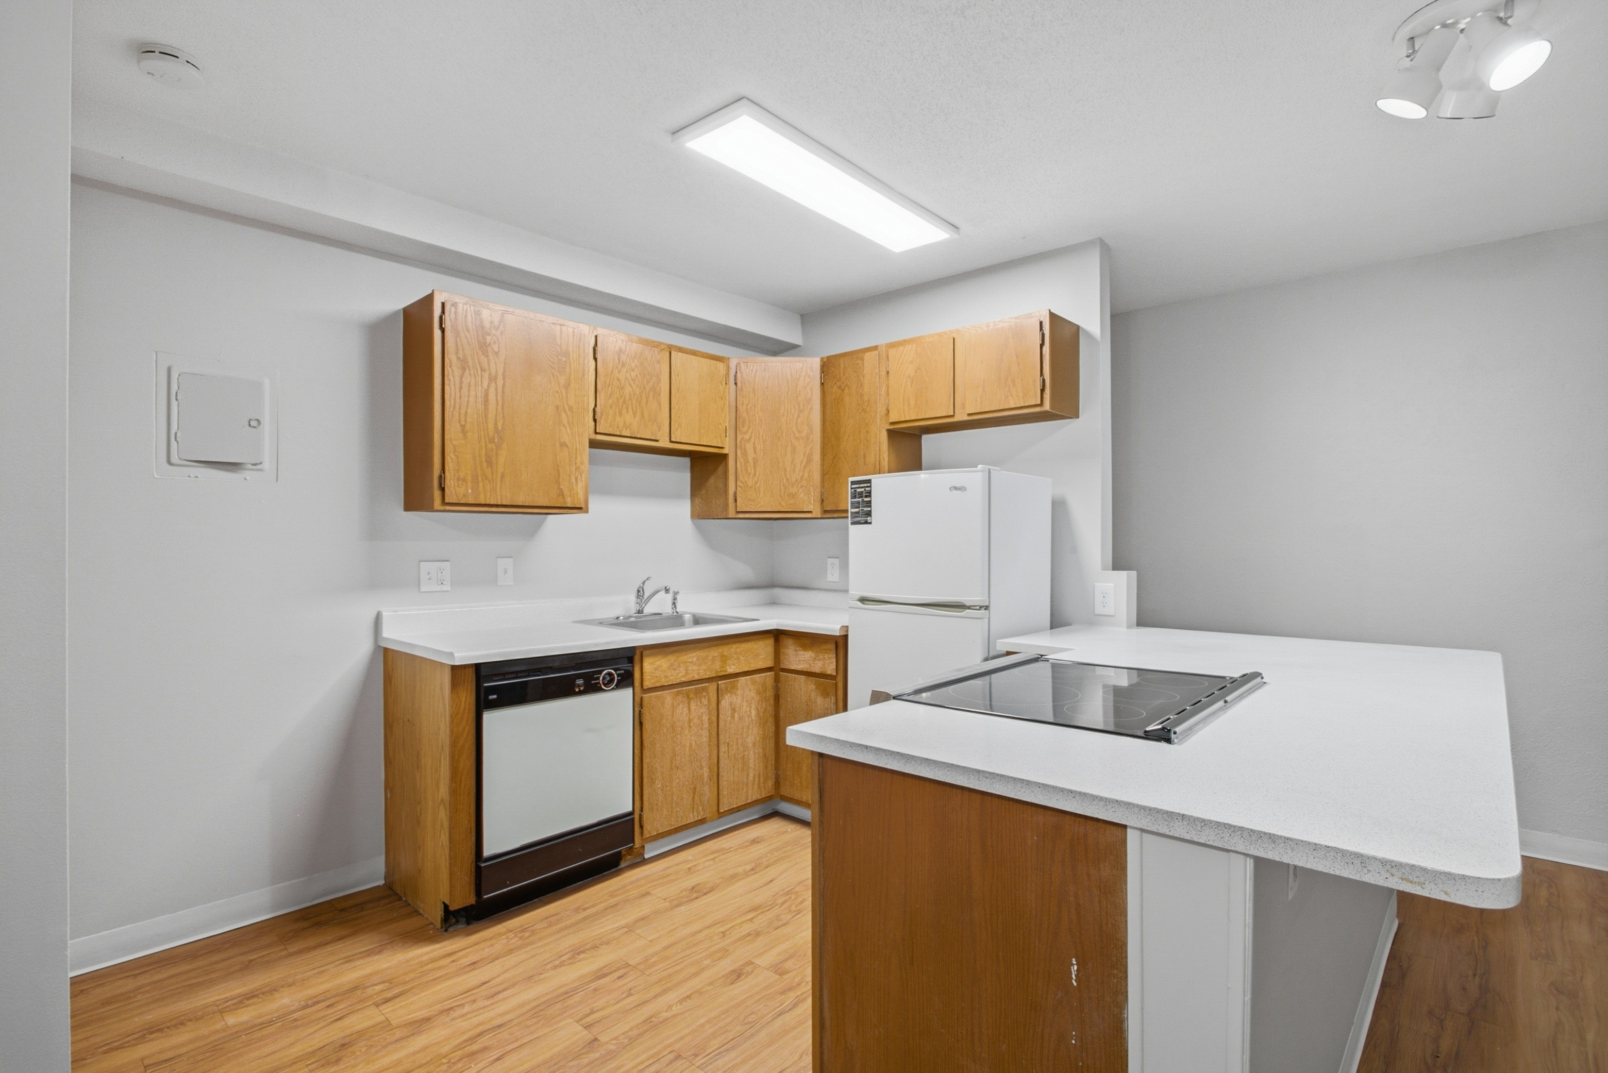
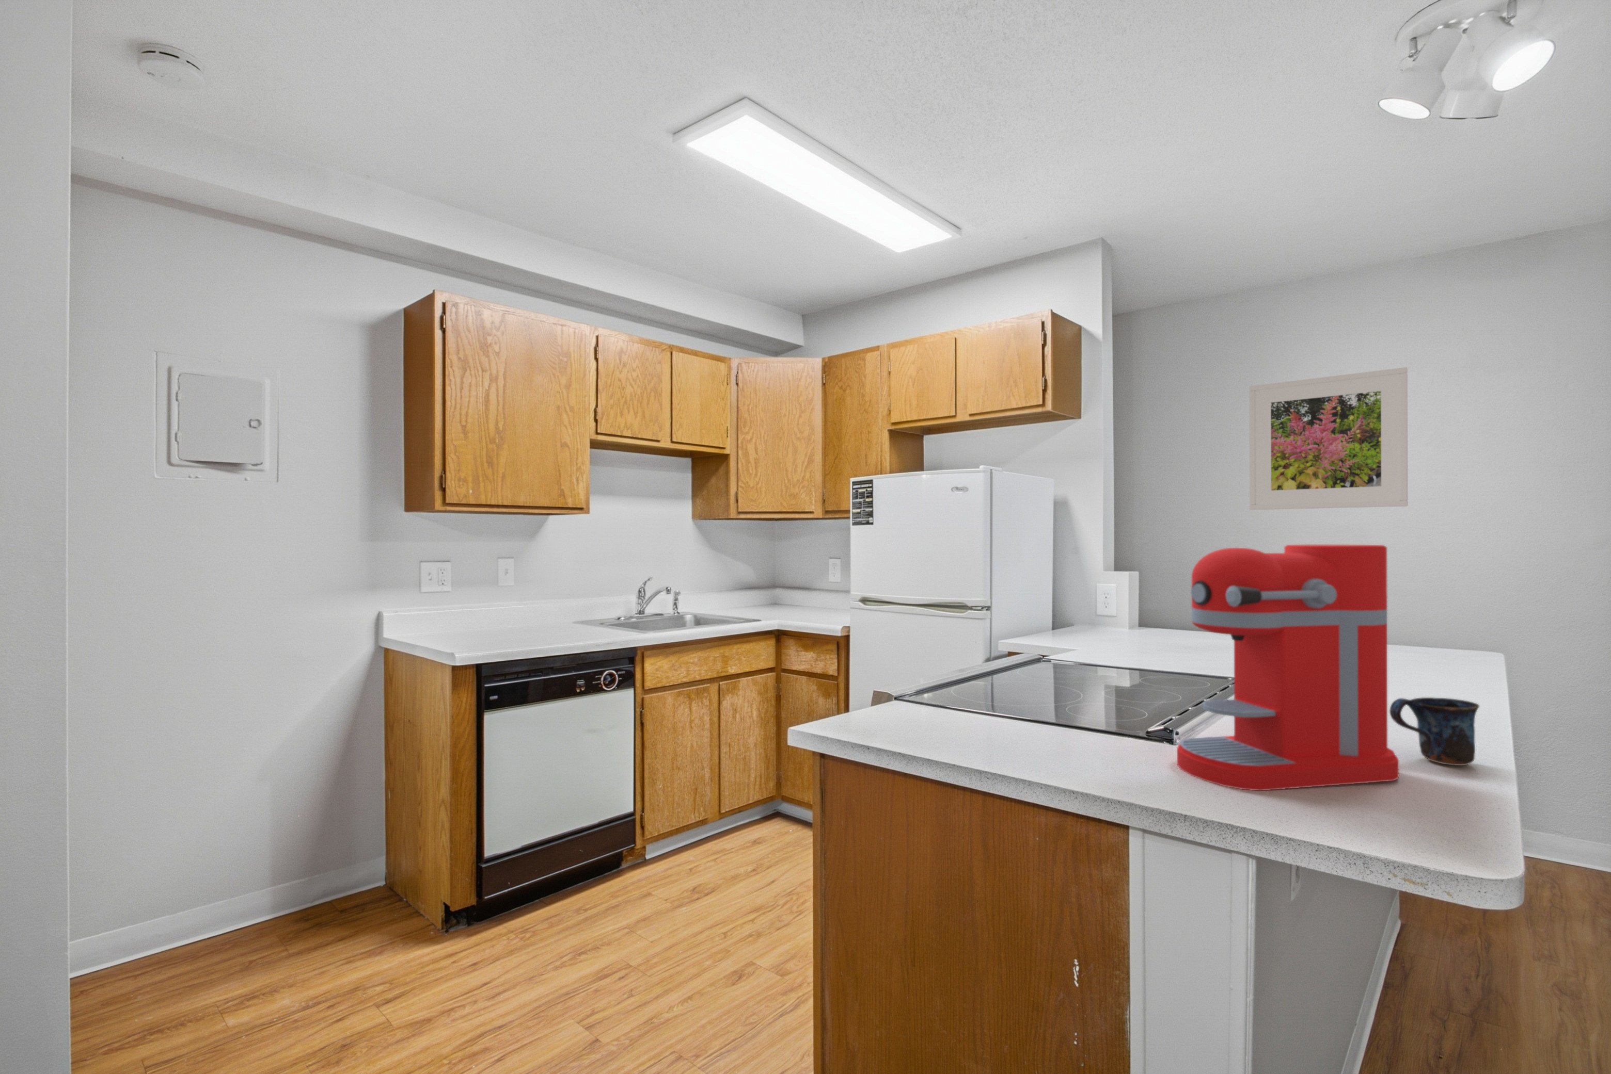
+ mug (1431, 729)
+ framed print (1324, 442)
+ coffee maker (1284, 658)
